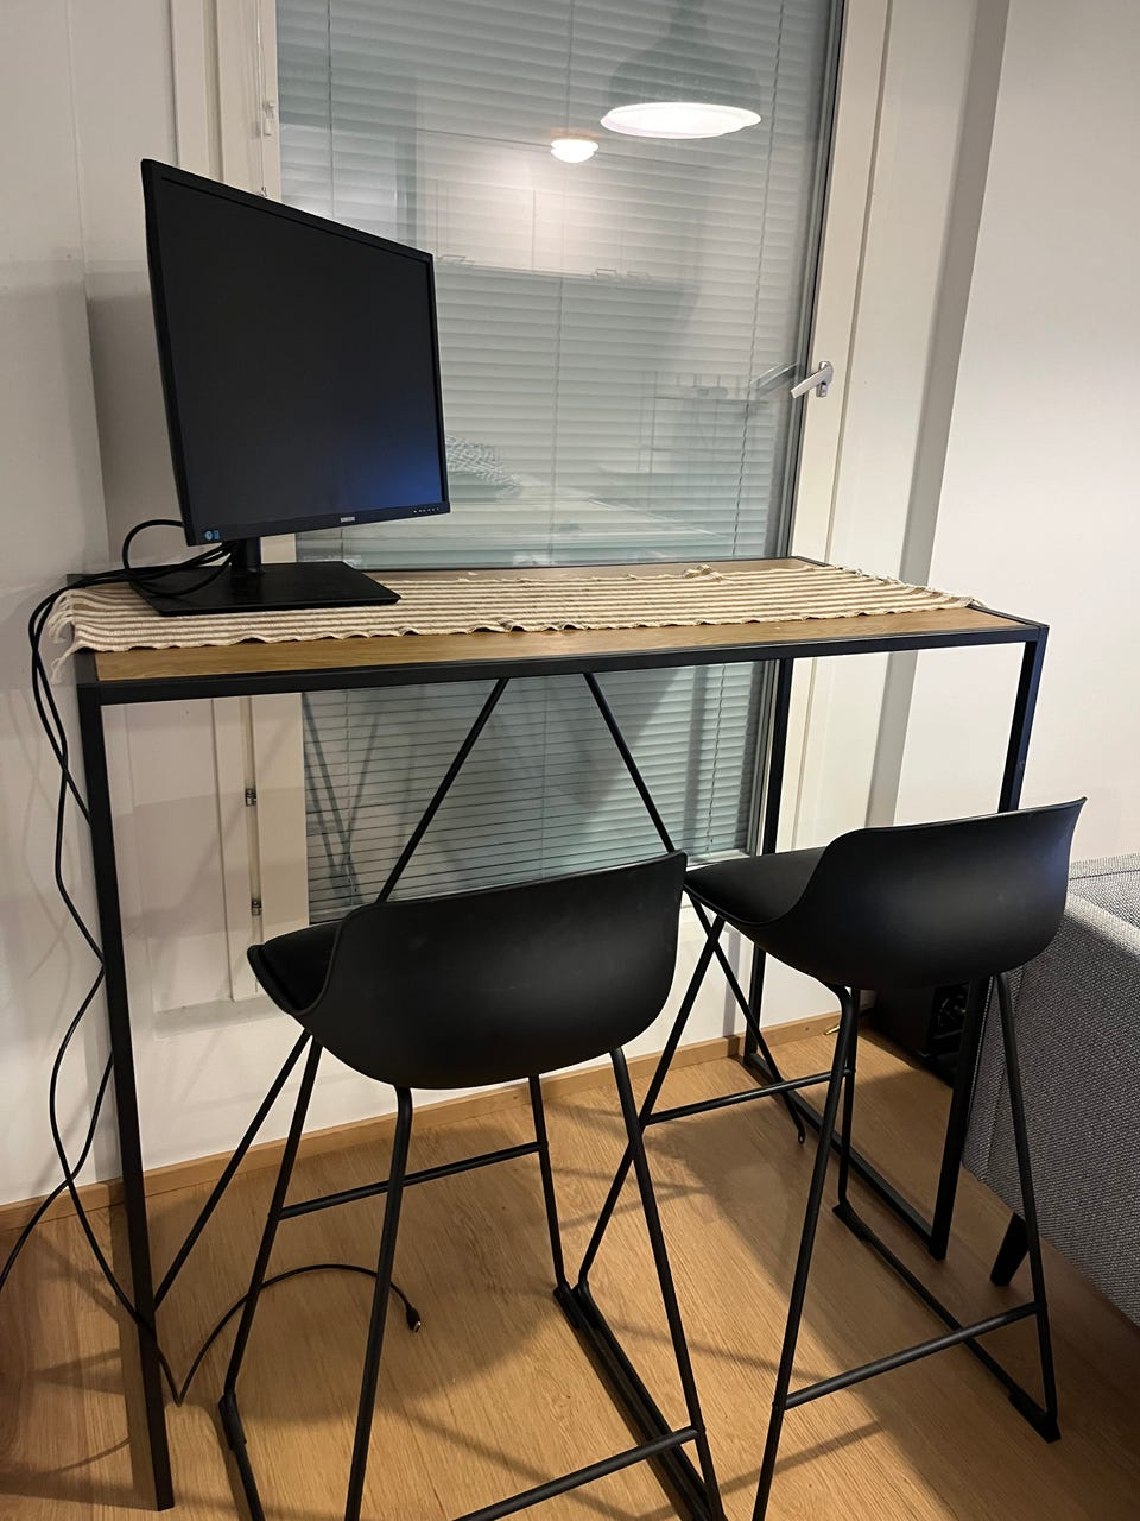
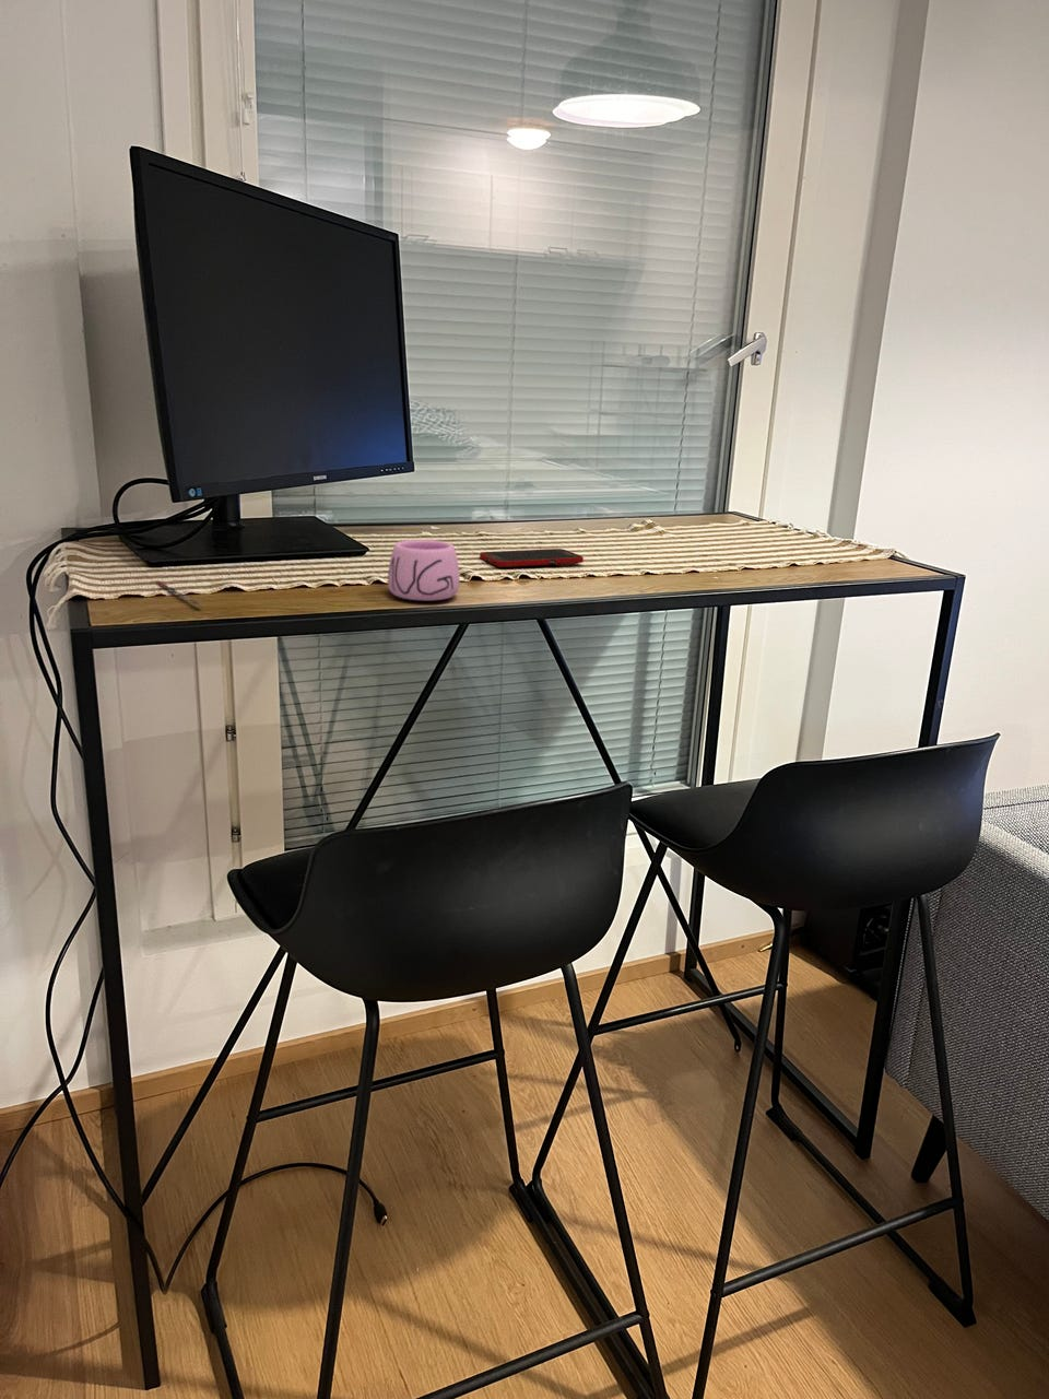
+ cell phone (531, 557)
+ pen (179, 593)
+ mug (420, 567)
